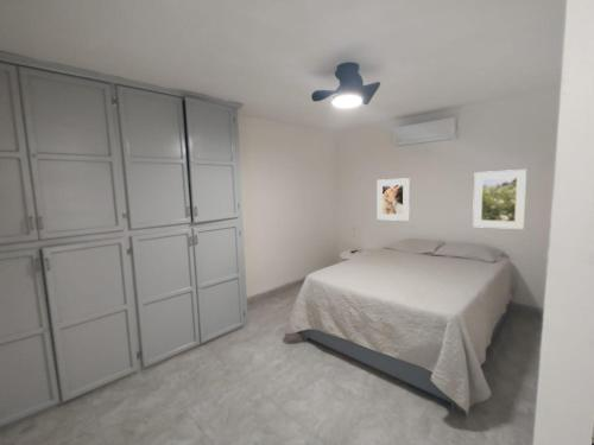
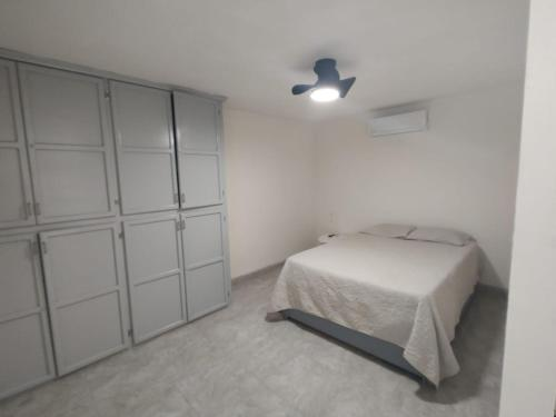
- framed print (498, 199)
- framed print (392, 199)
